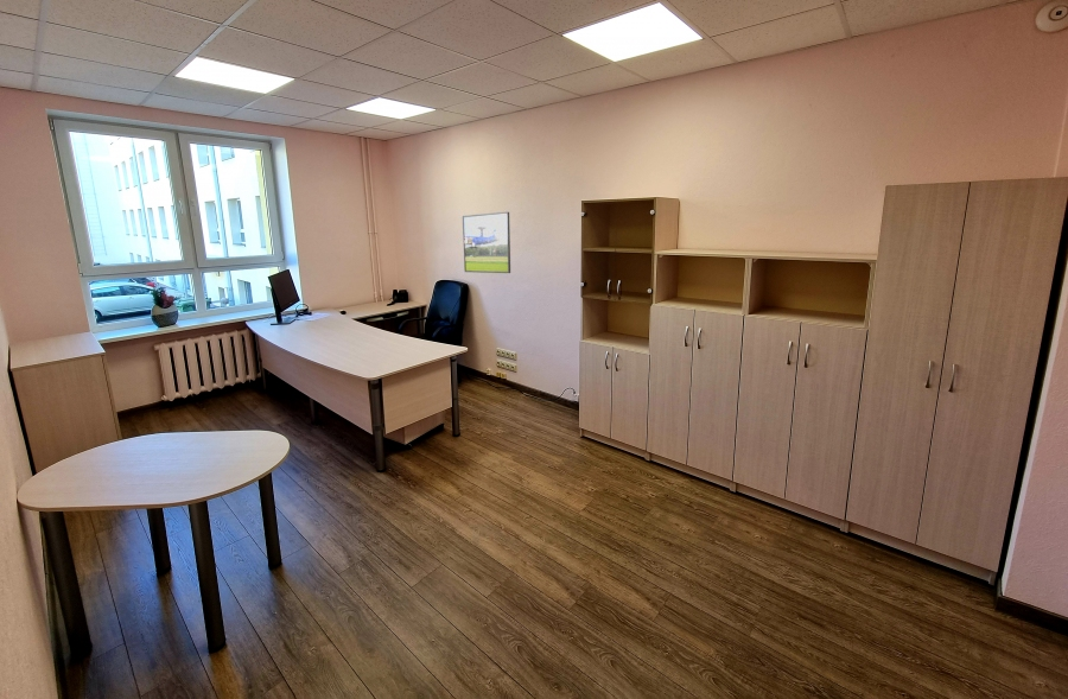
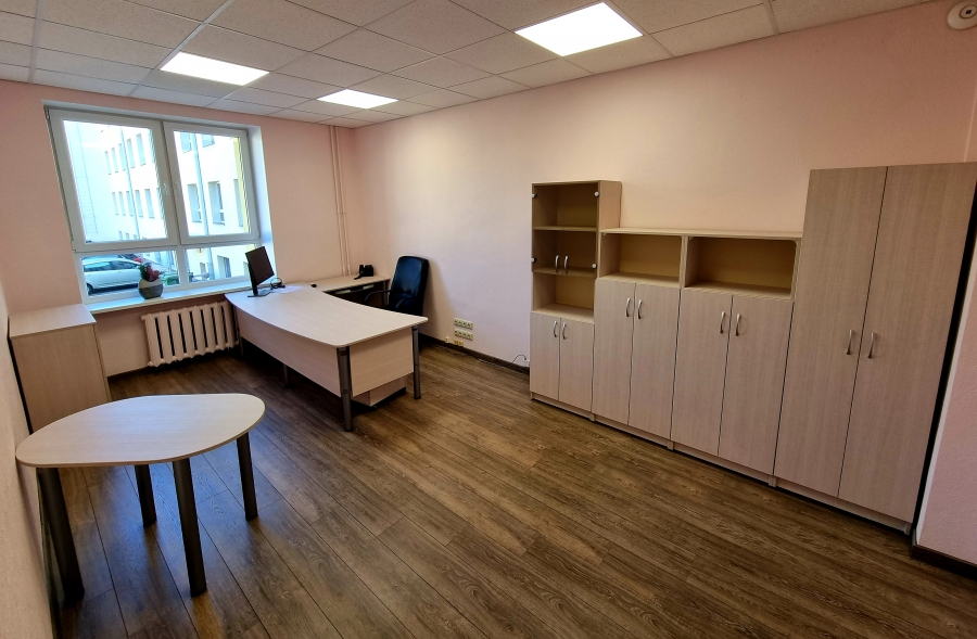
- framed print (485, 243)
